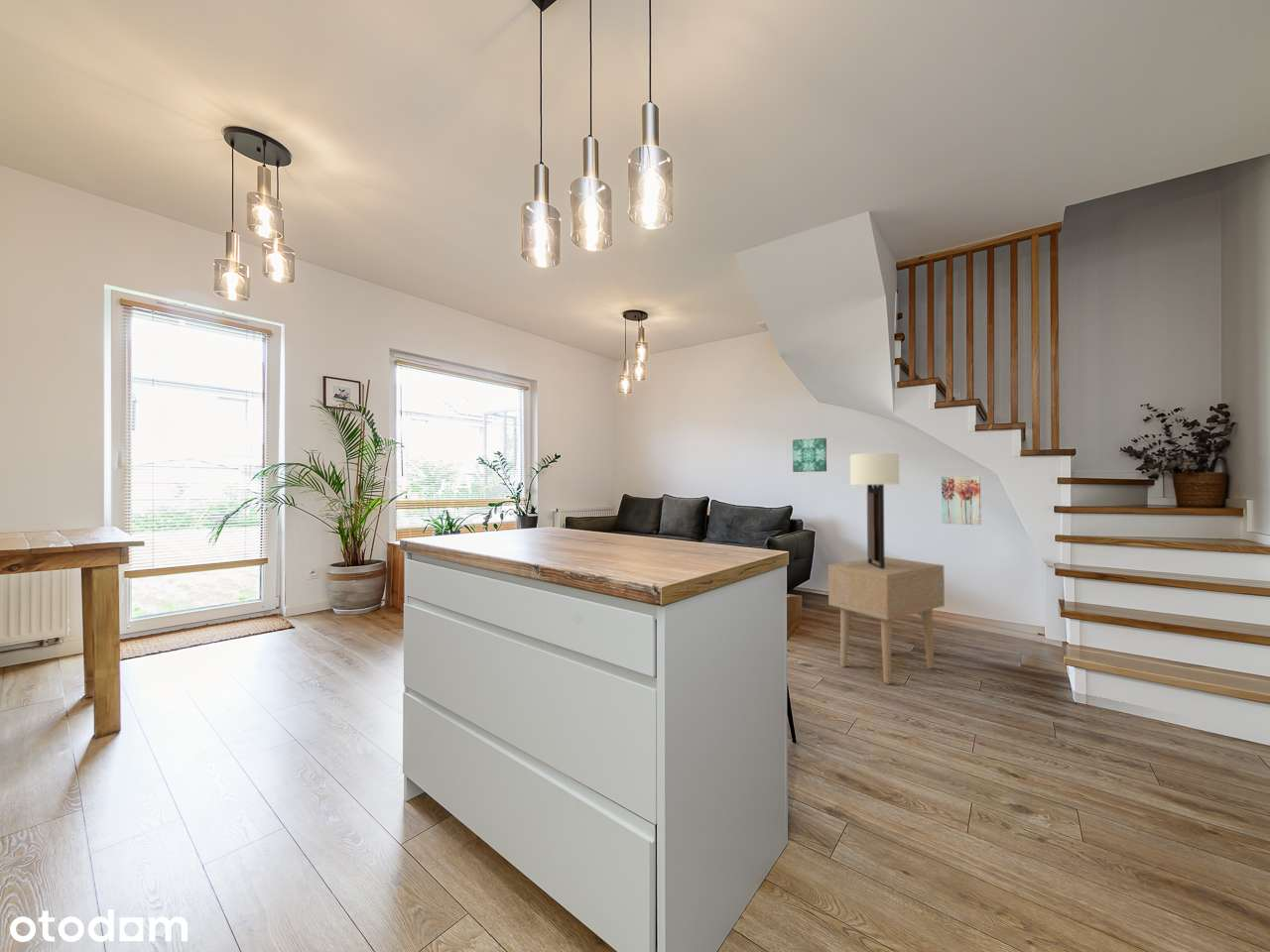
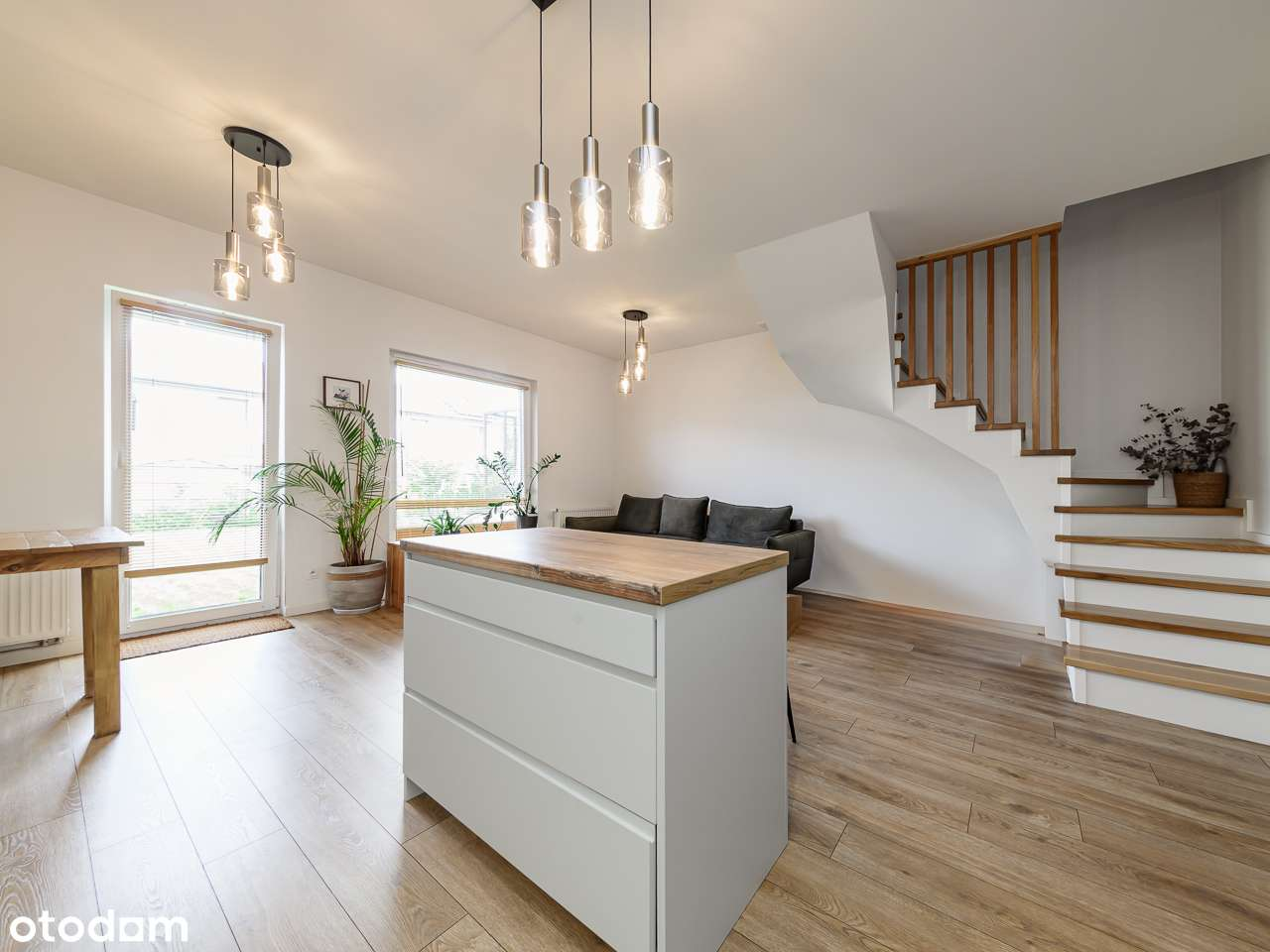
- wall art (960, 500)
- side table (883, 615)
- wall art (809, 455)
- wall sconce (874, 509)
